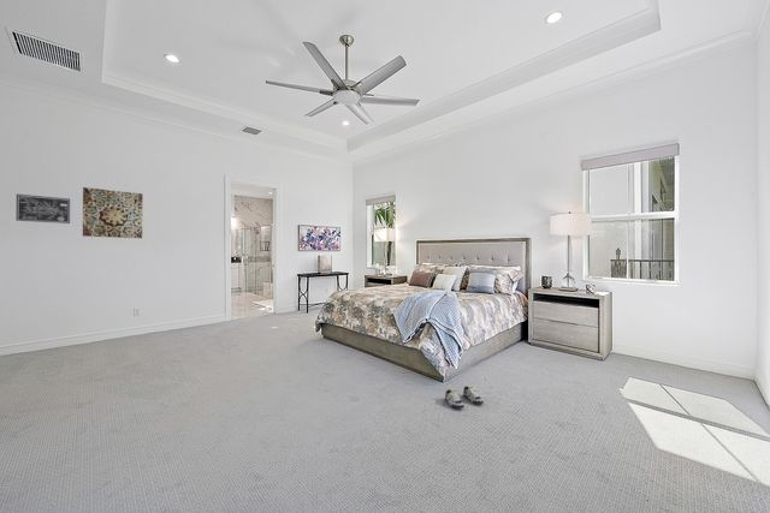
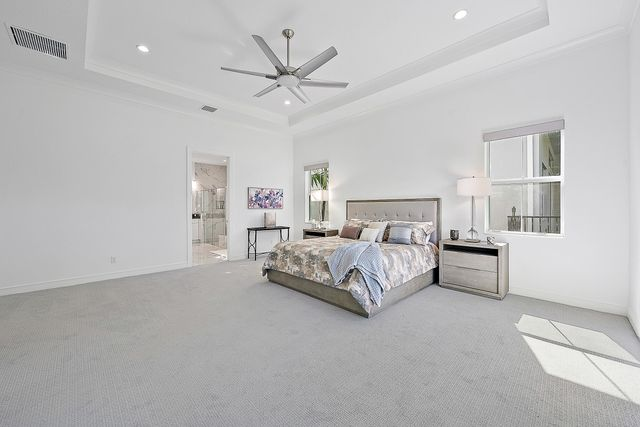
- shoe (463, 395)
- wall art (43, 209)
- wall art (113, 214)
